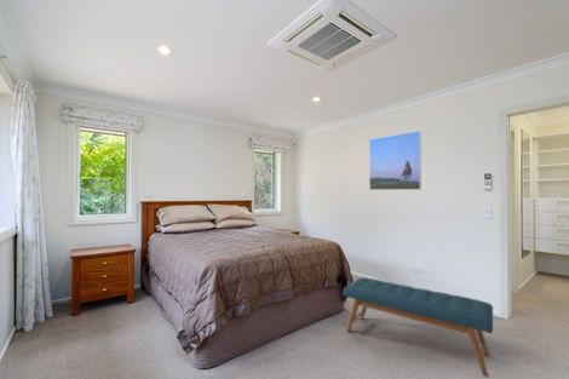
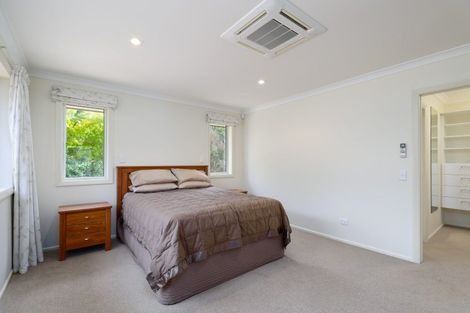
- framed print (392, 162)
- bench (412, 316)
